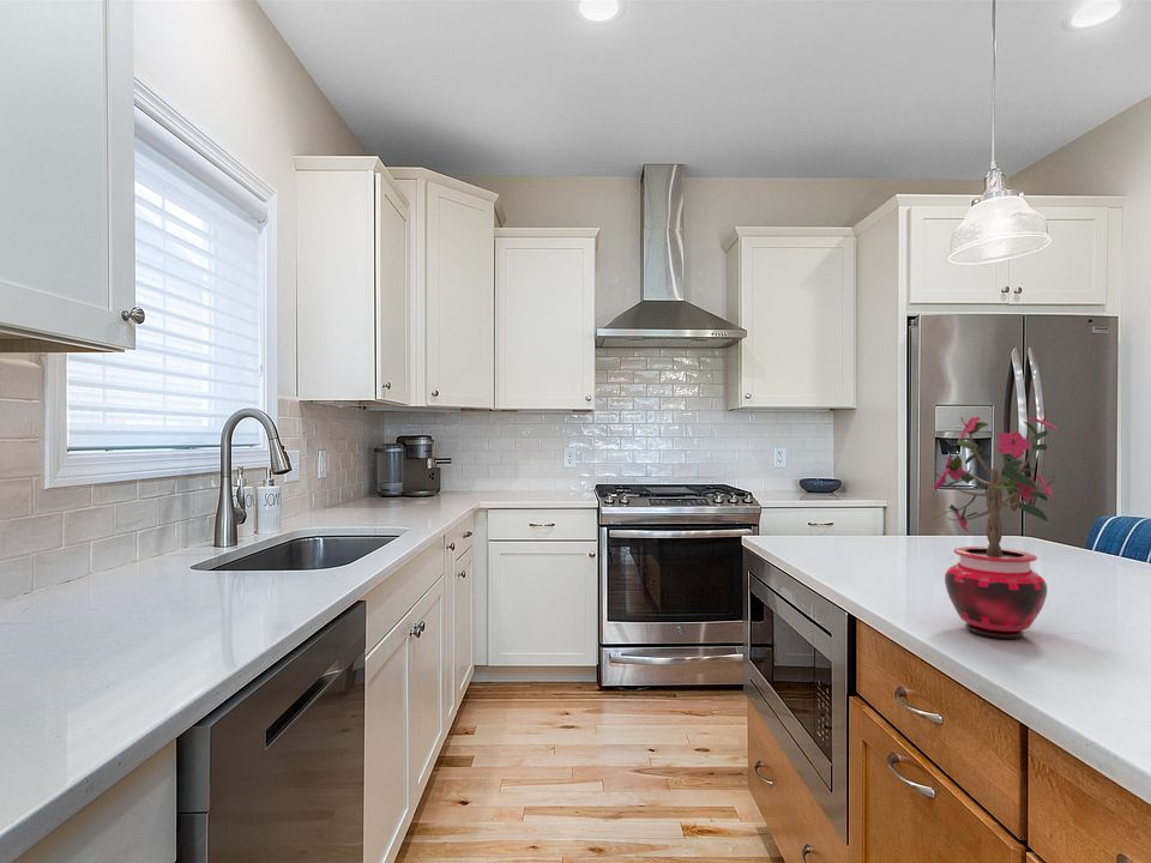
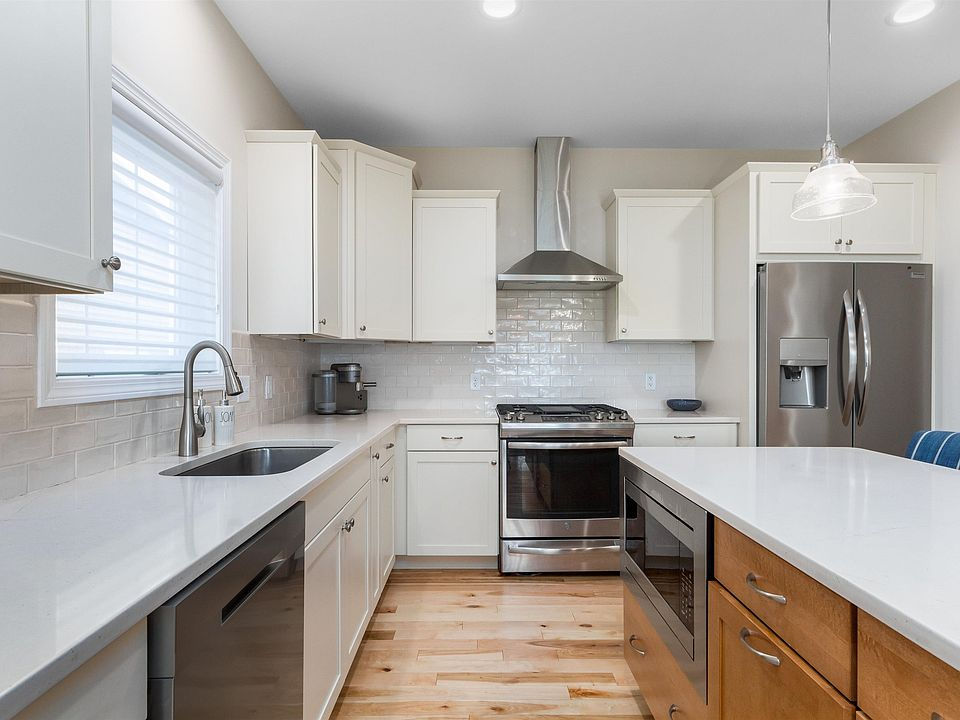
- potted plant (992, 521)
